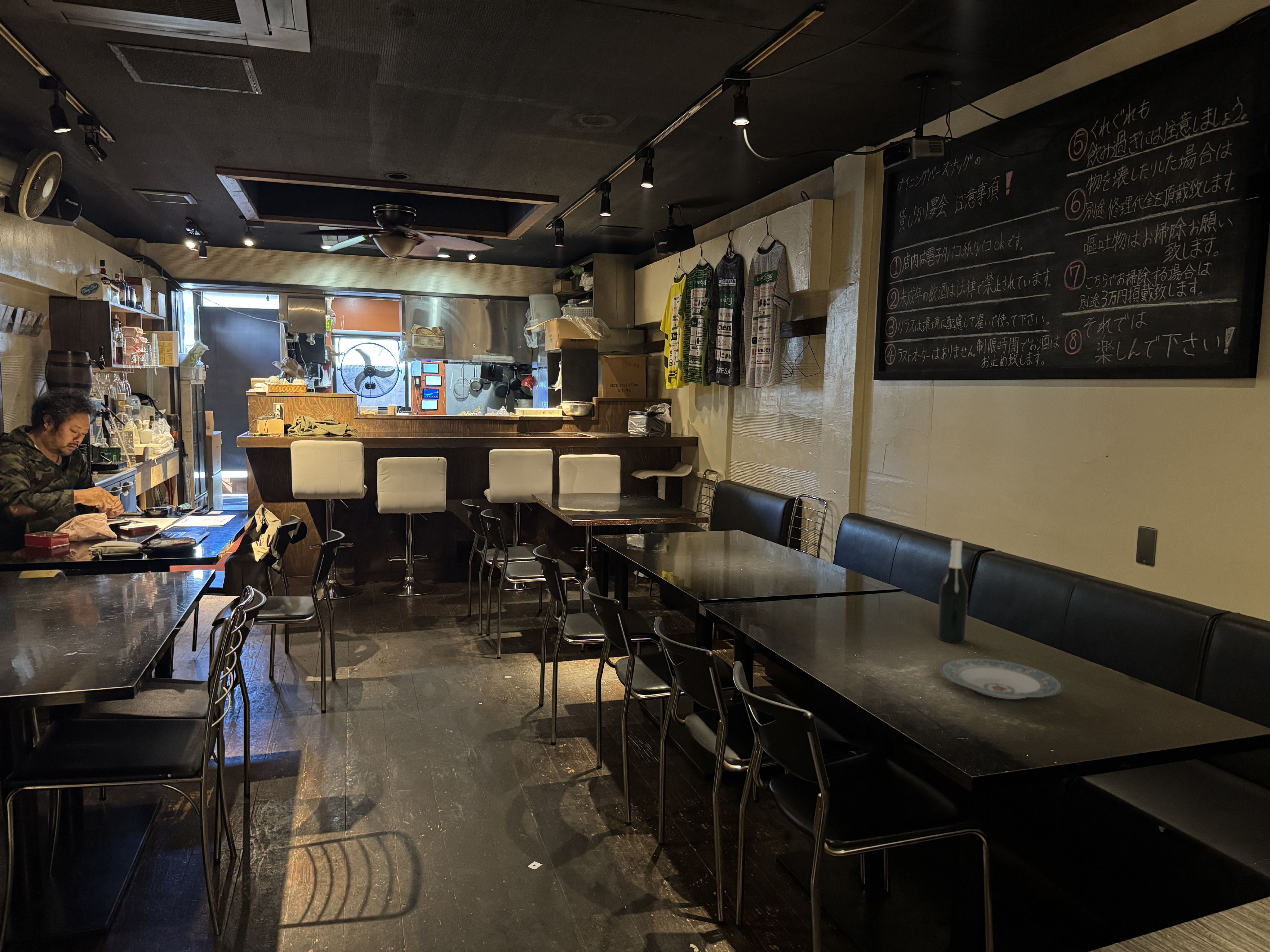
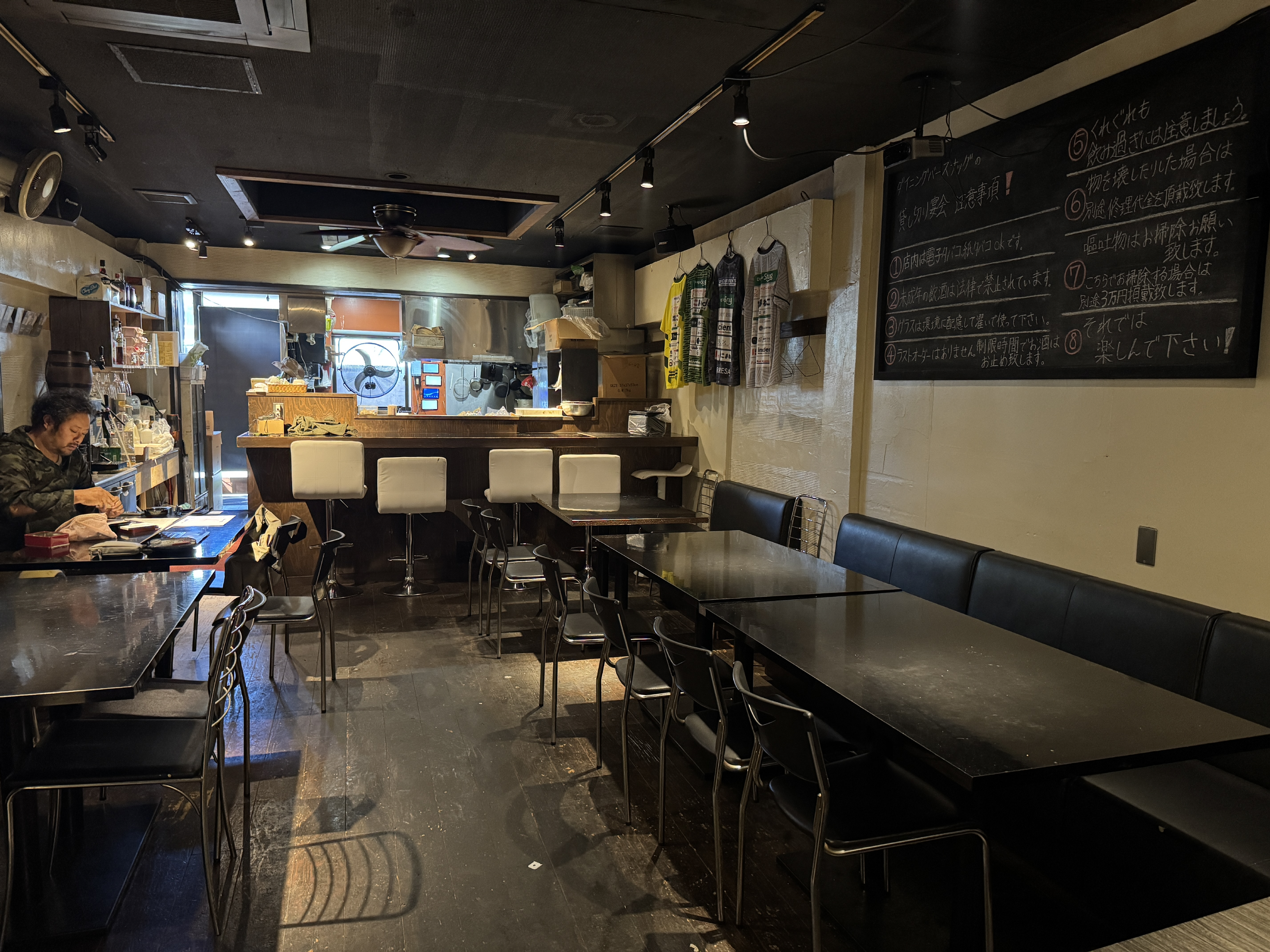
- plate (999, 683)
- wine bottle (954, 589)
